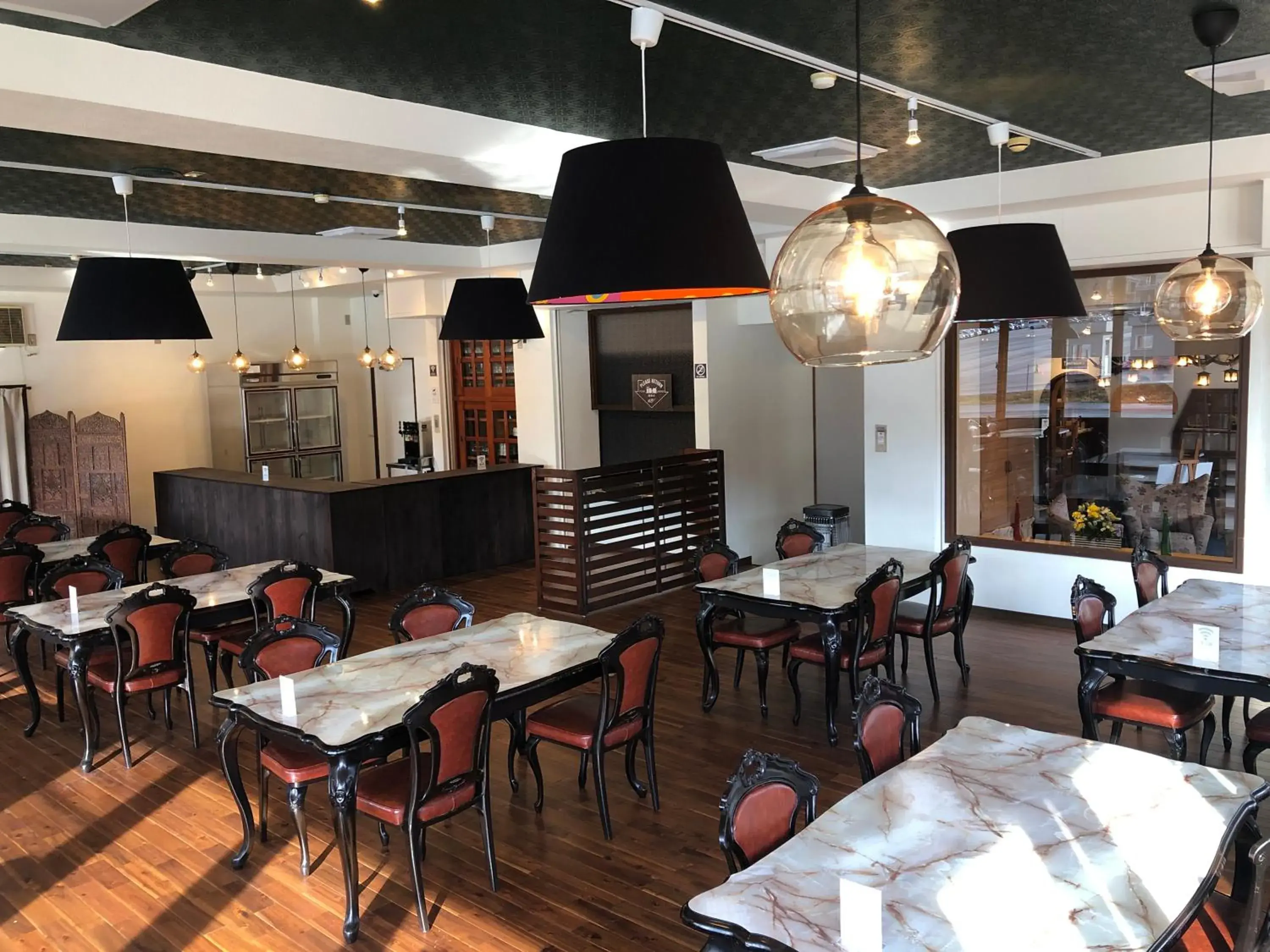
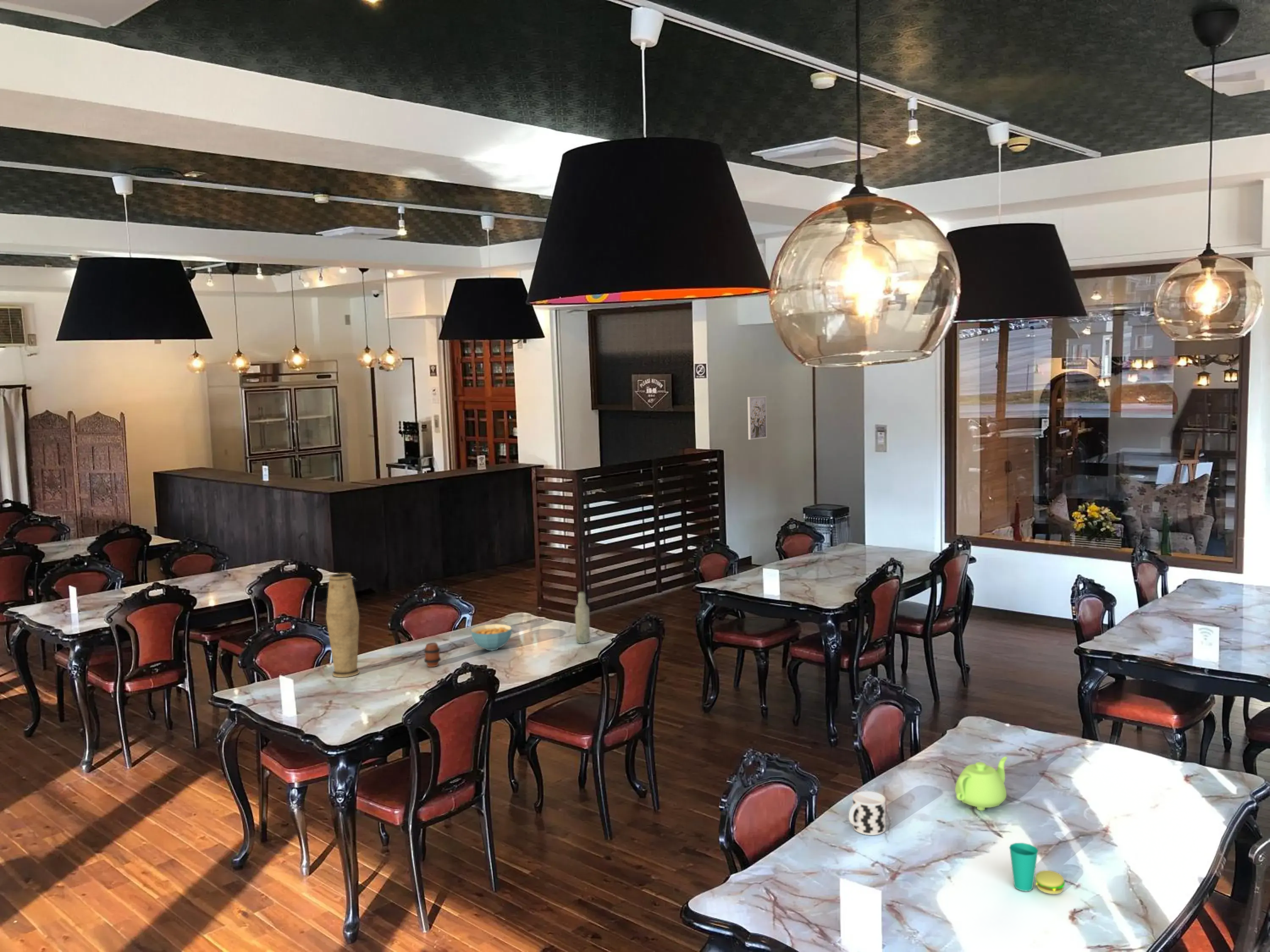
+ teapot (983, 782)
+ bottle (582, 616)
+ cup (1035, 869)
+ wall art (757, 418)
+ cereal bowl (491, 639)
+ cup (865, 814)
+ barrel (432, 655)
+ vase (343, 625)
